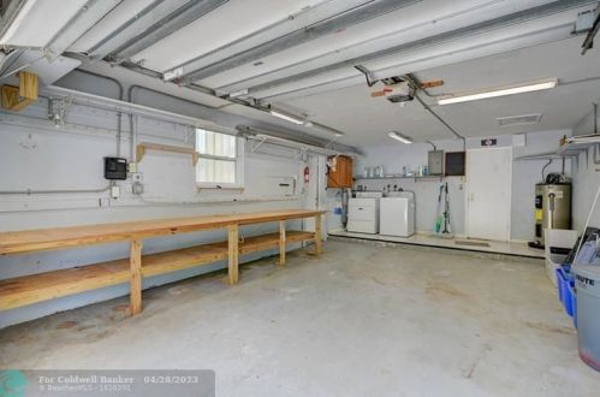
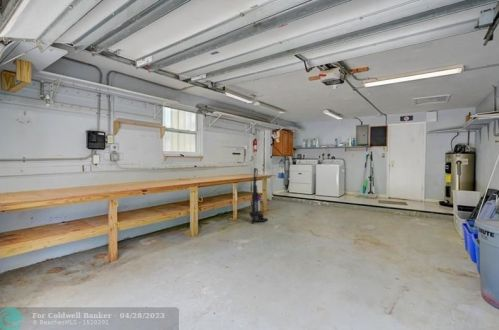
+ vacuum cleaner (257, 194)
